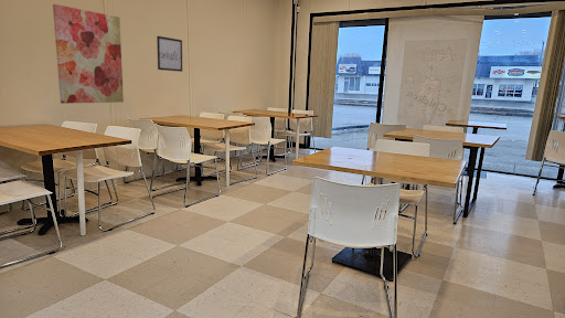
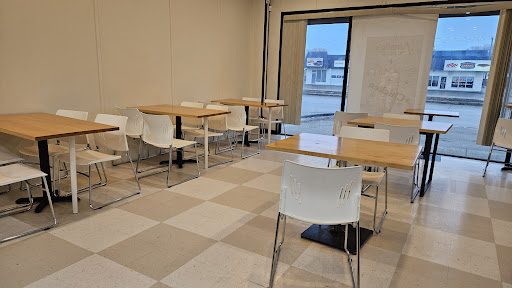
- wall art (92, 57)
- wall art (170, 54)
